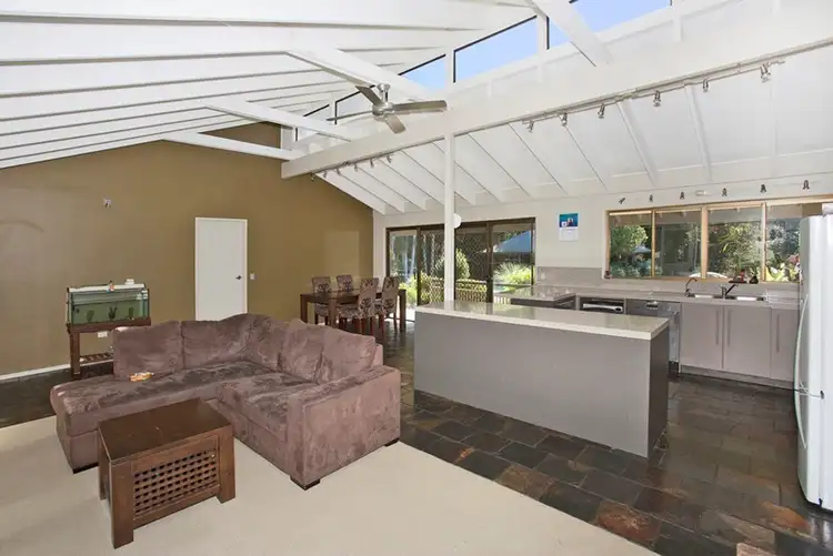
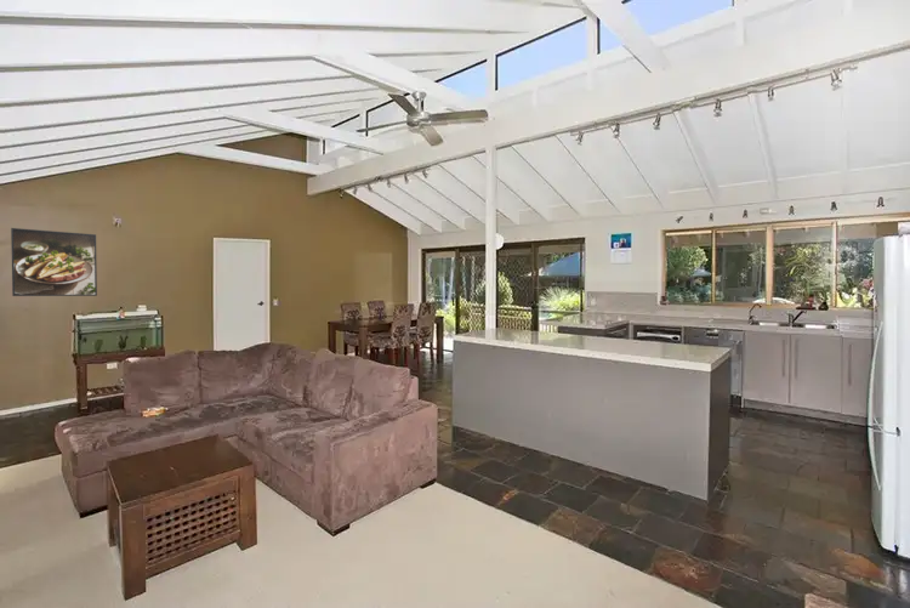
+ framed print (56, 263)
